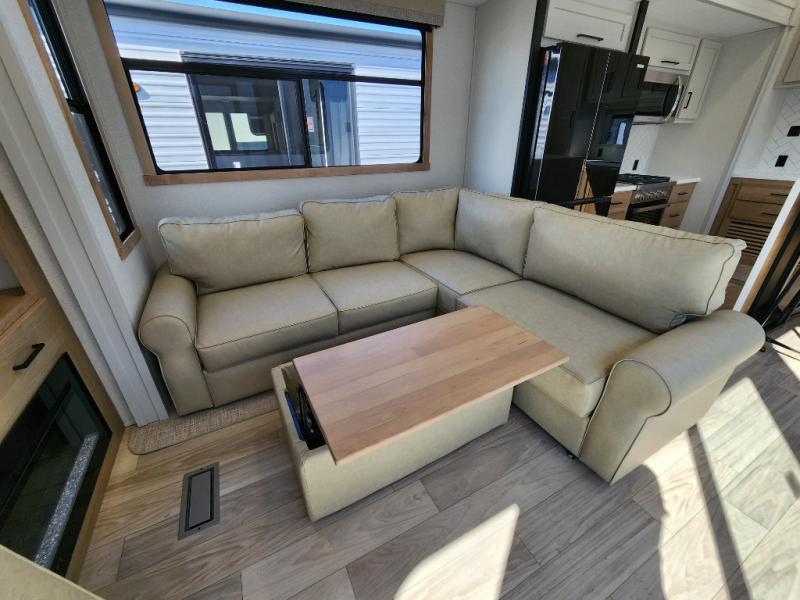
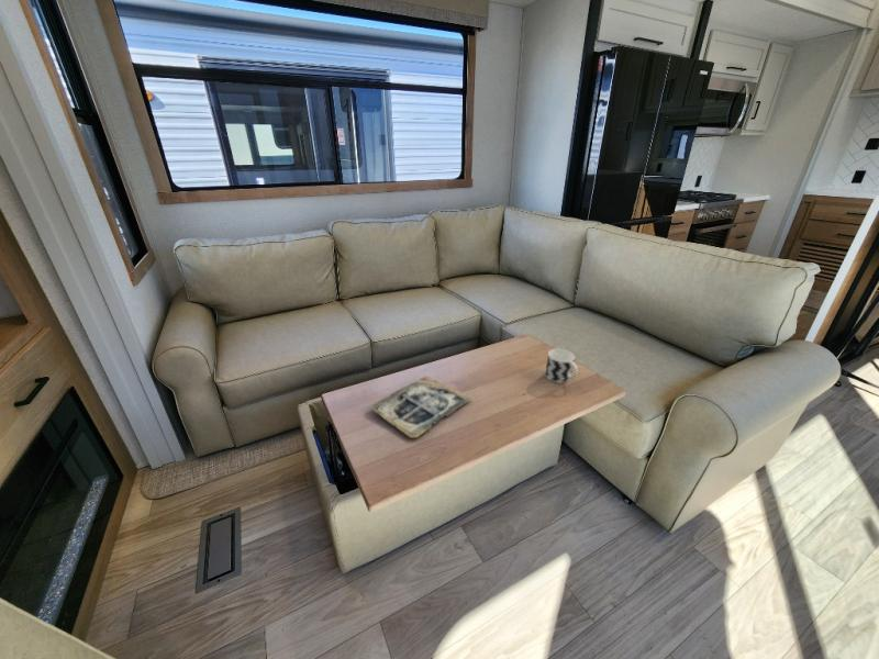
+ cup (563, 367)
+ magazine (421, 403)
